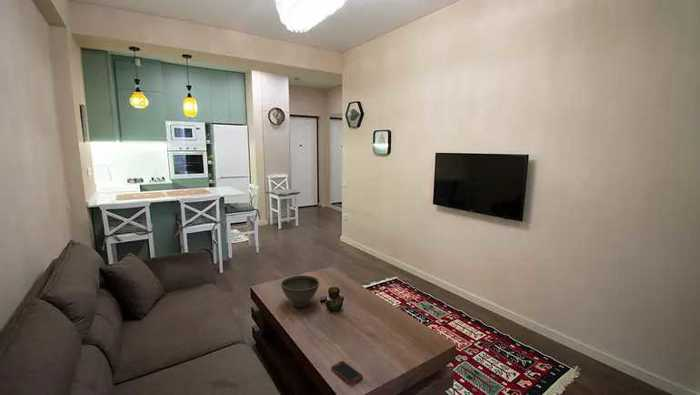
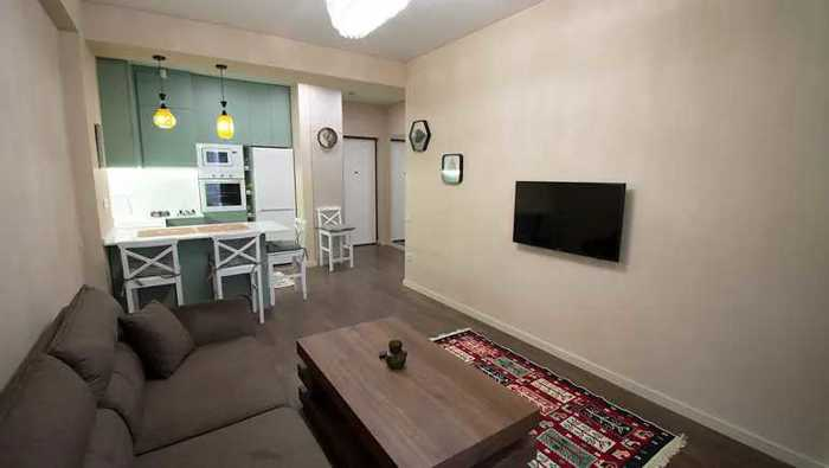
- bowl (300, 292)
- cell phone (346, 372)
